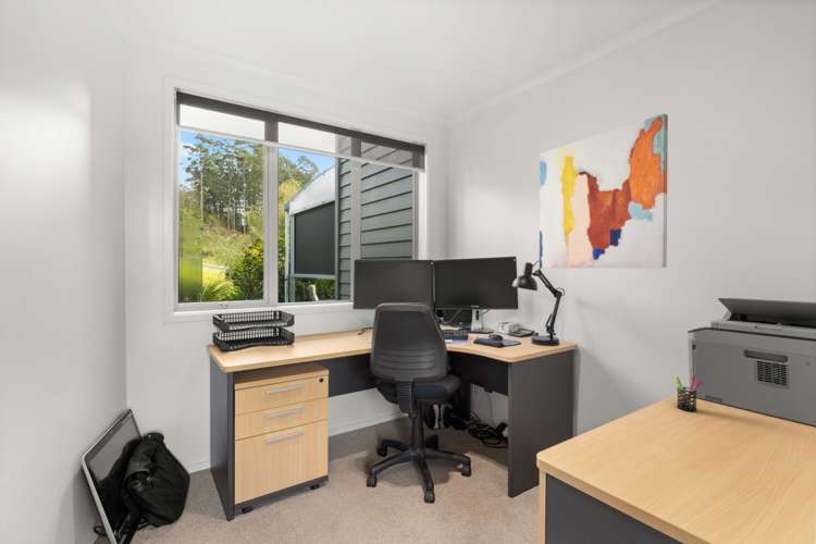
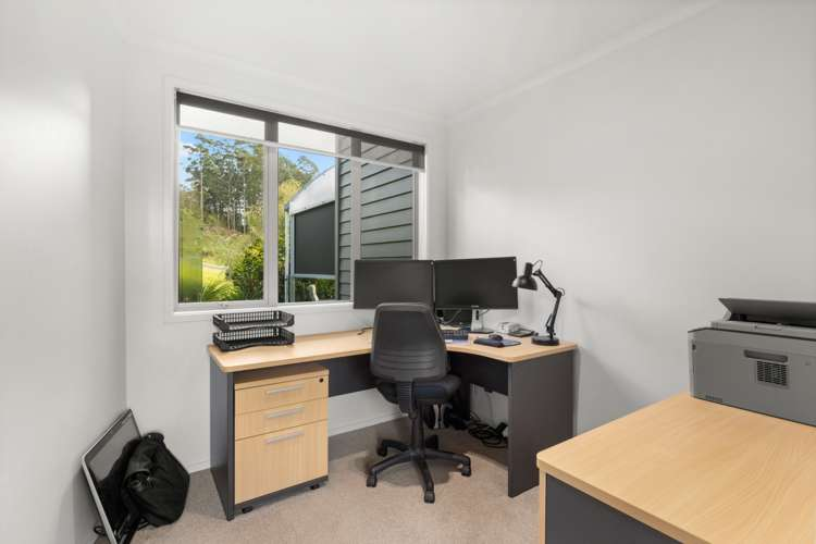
- wall art (594, 201)
- pen holder (685, 391)
